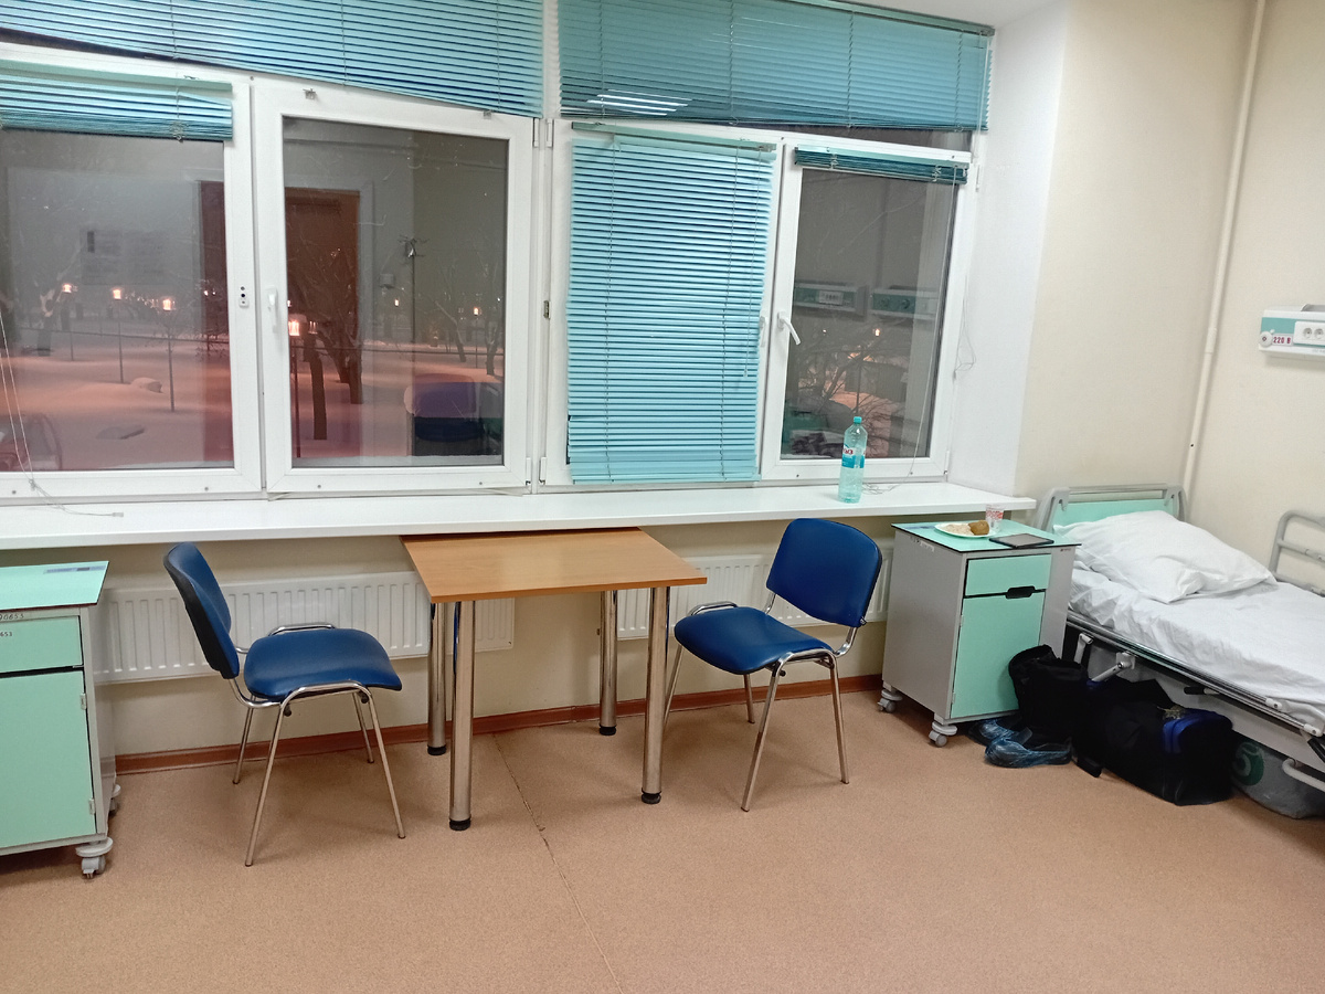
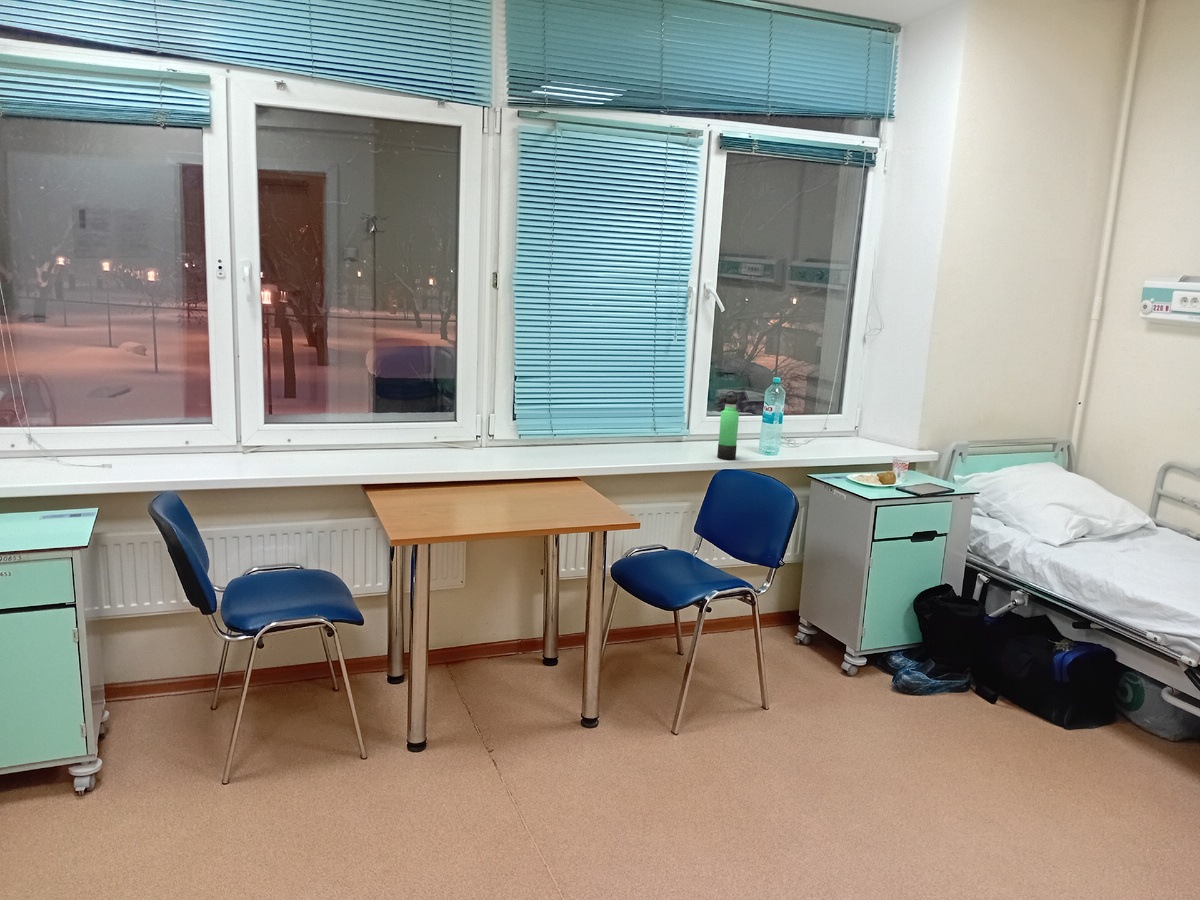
+ thermos bottle (729, 424)
